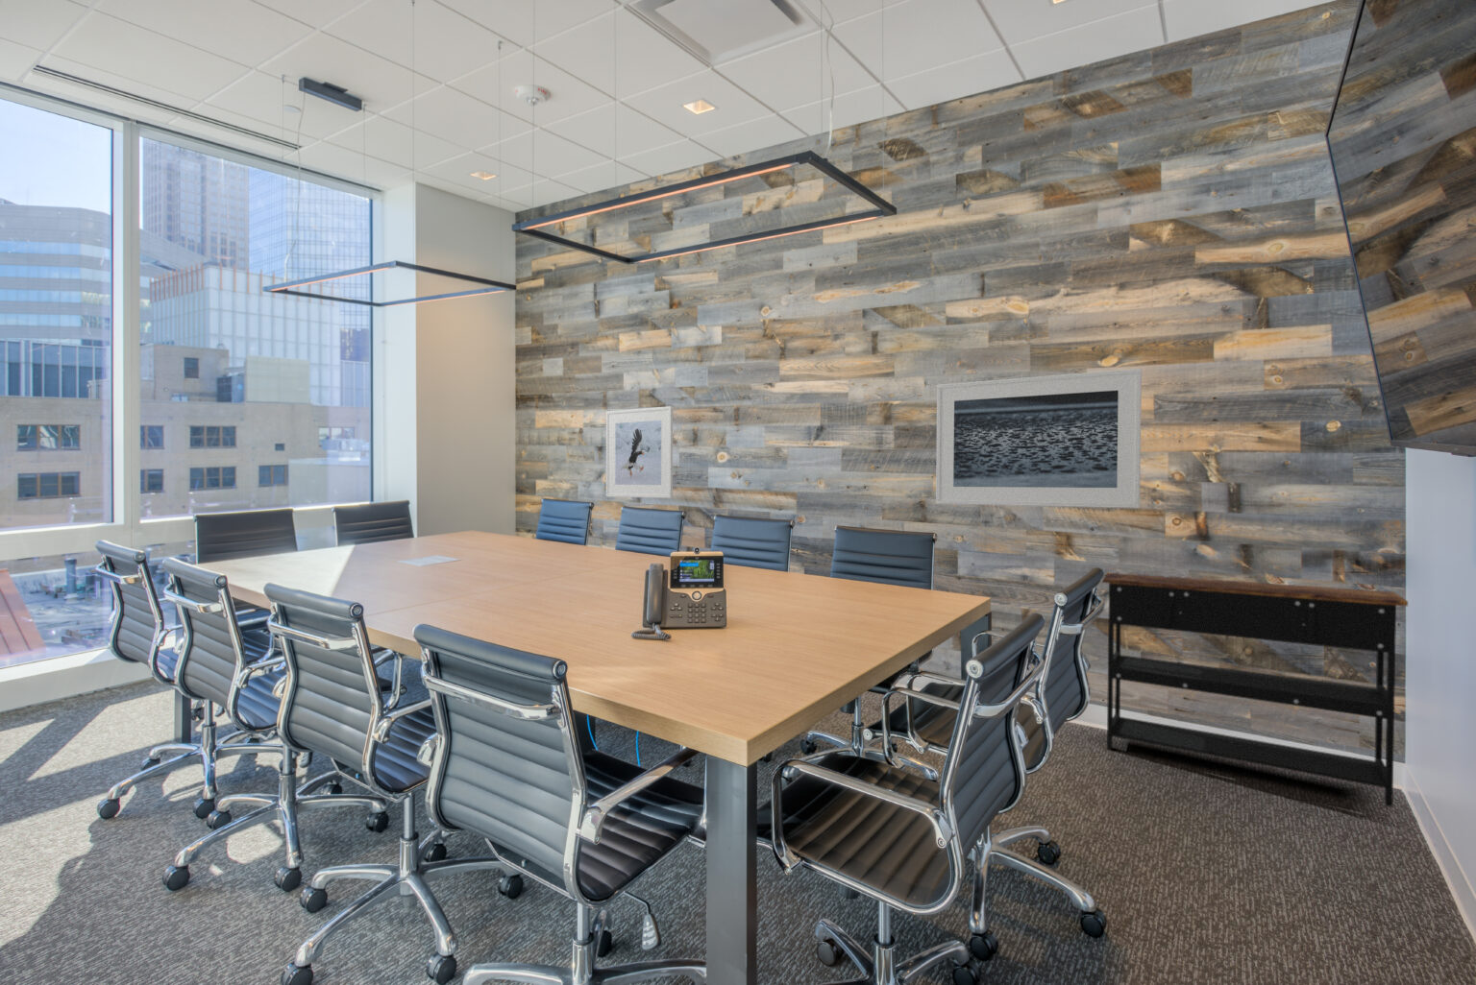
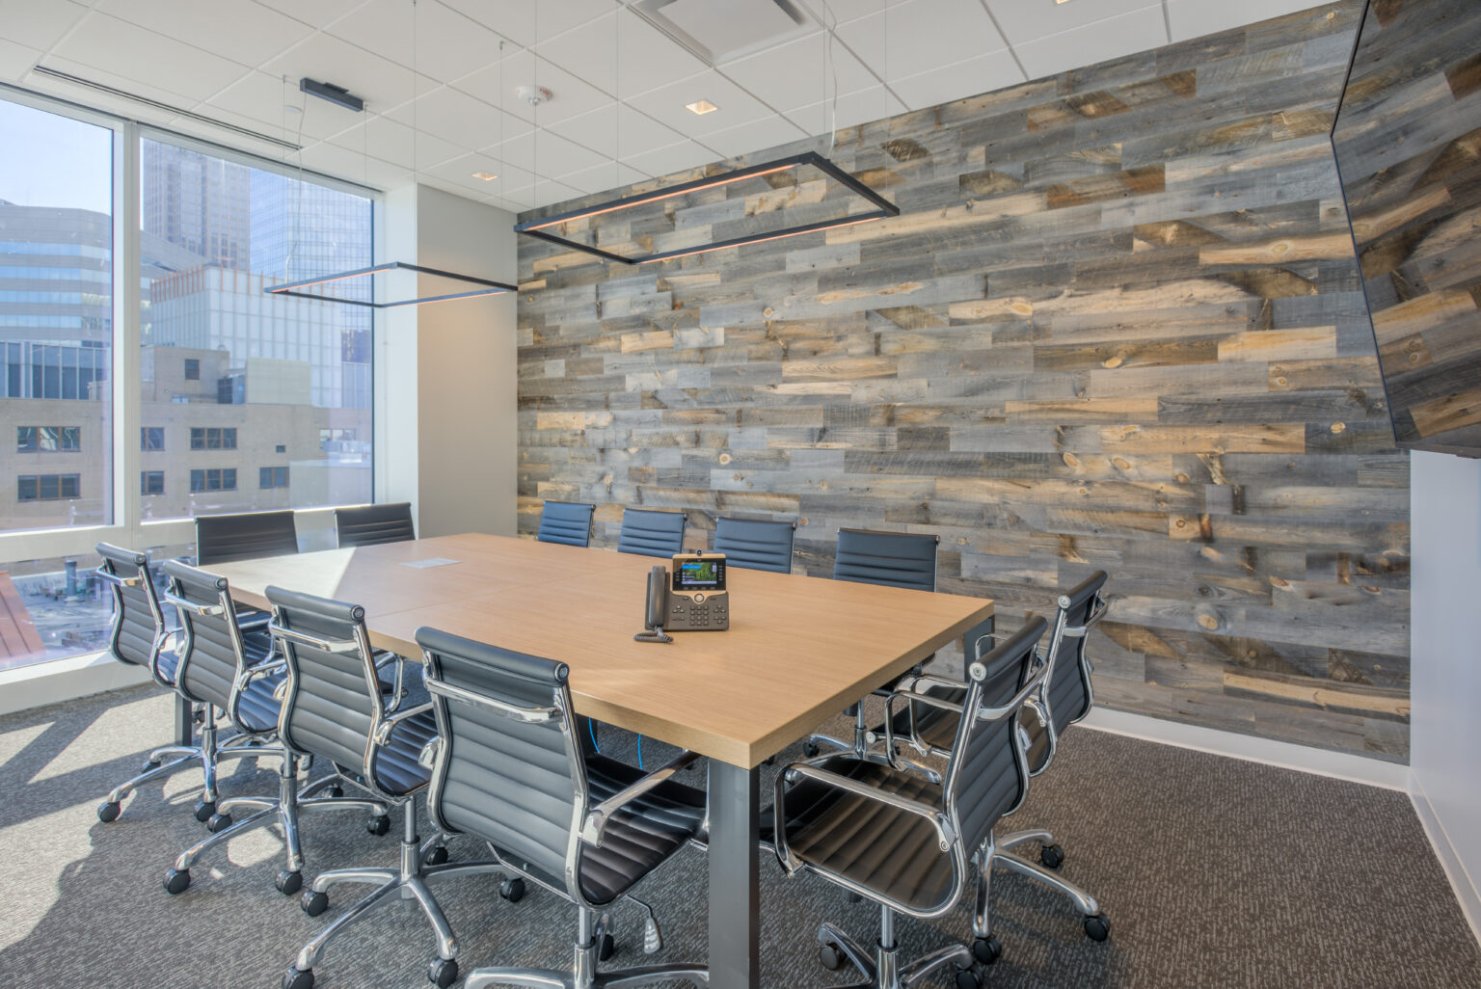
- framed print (638, 453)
- console table (1236, 674)
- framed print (1031, 442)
